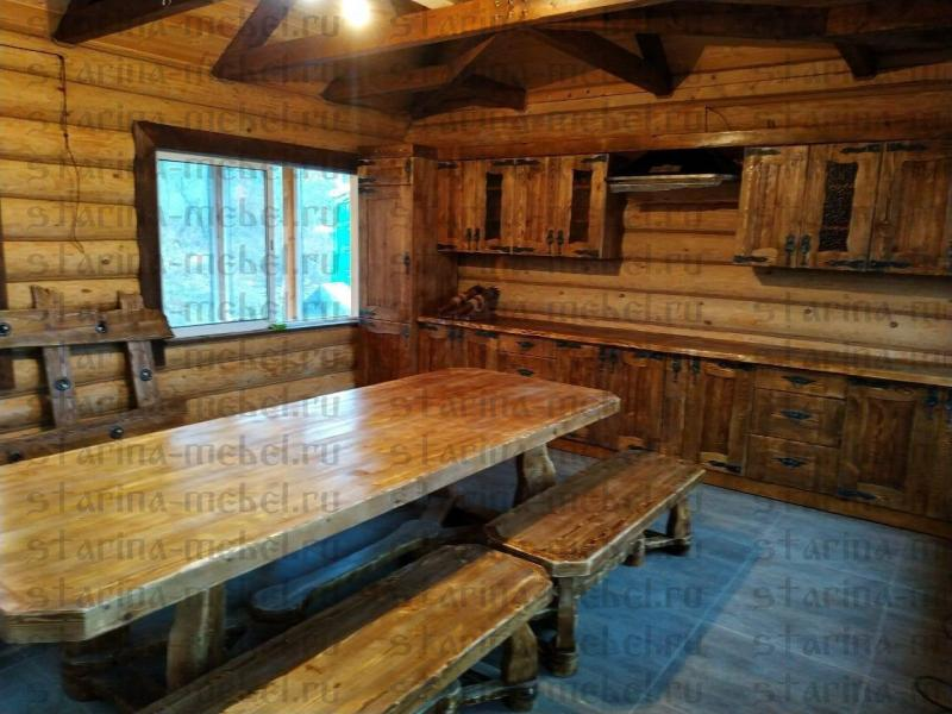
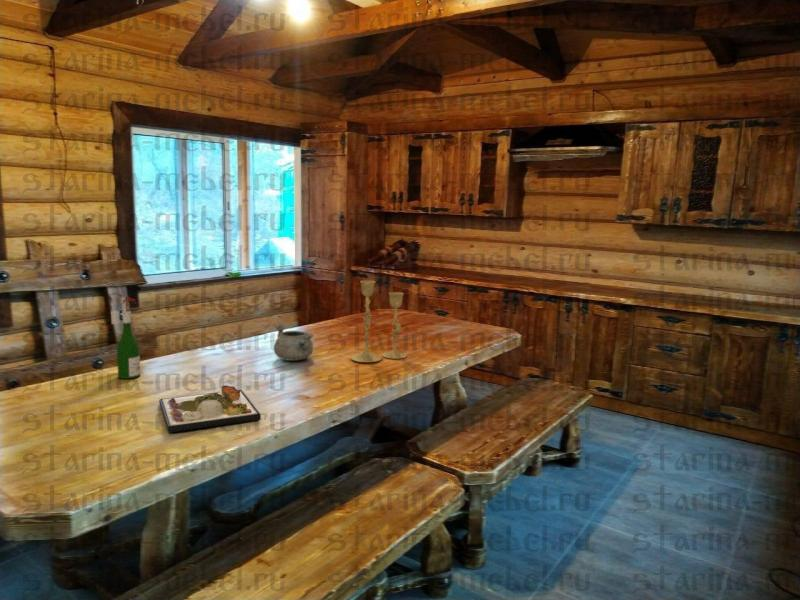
+ wine bottle (128, 335)
+ decorative bowl (294, 343)
+ dinner plate (208, 404)
+ candlestick (371, 319)
